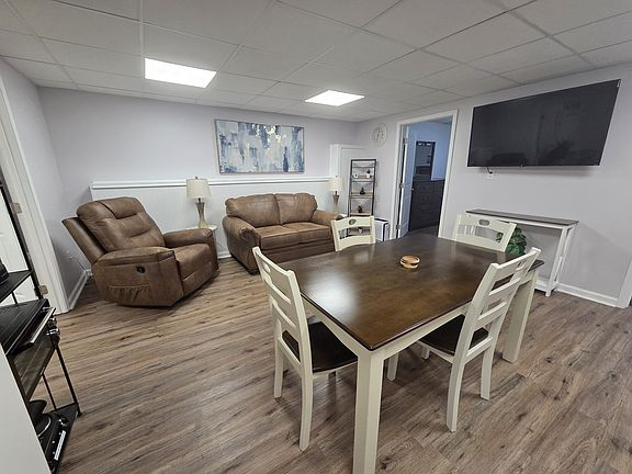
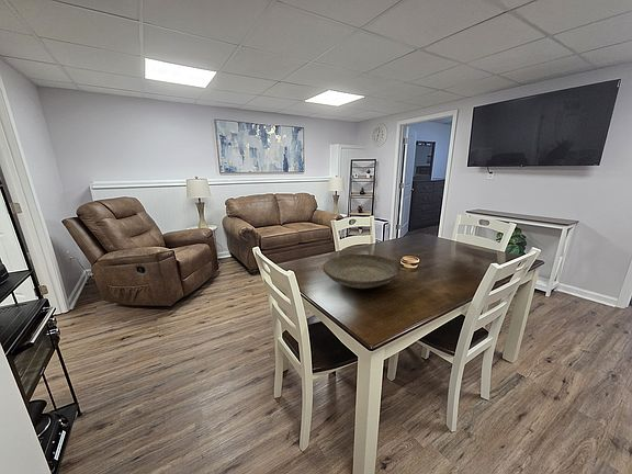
+ decorative bowl (360, 274)
